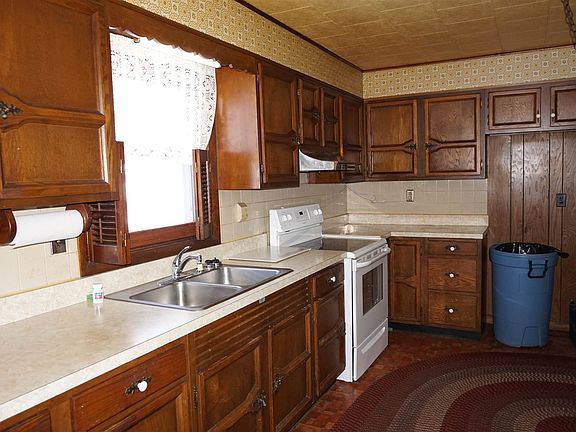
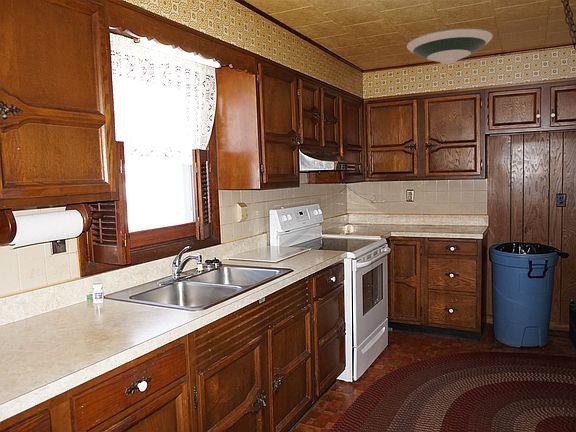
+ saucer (448, 52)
